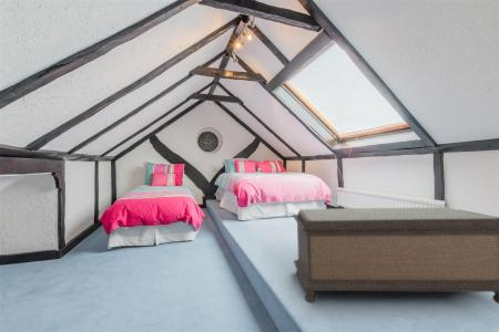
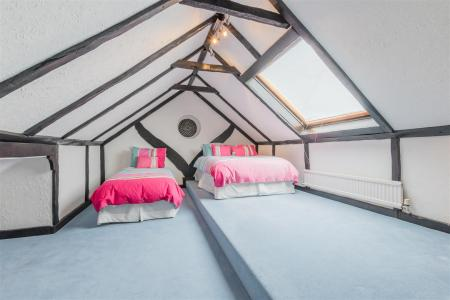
- bench (386, 249)
